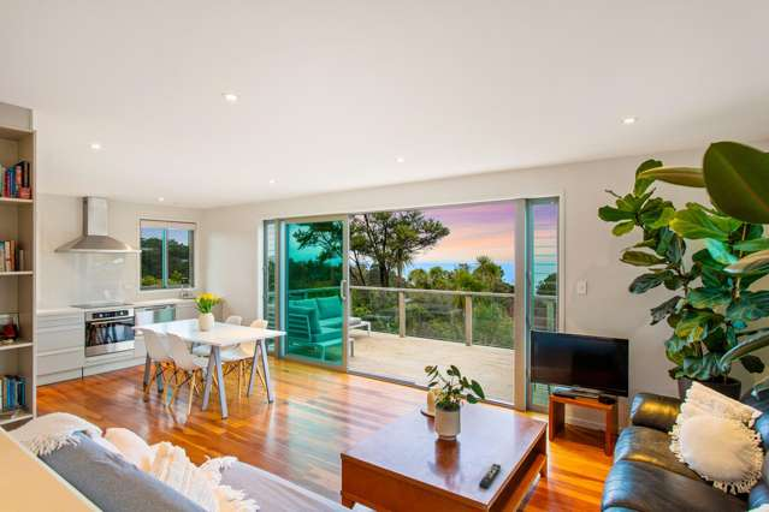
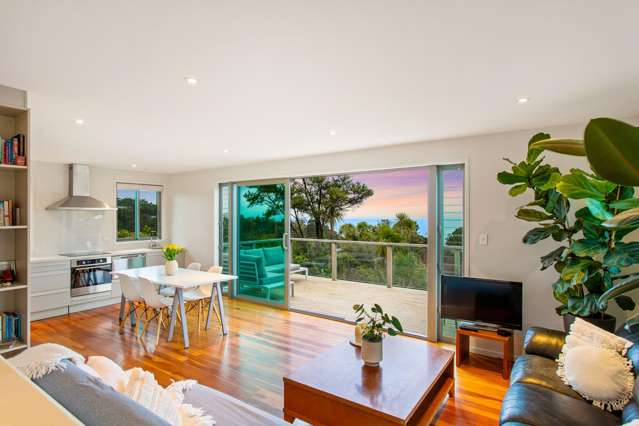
- remote control (490, 475)
